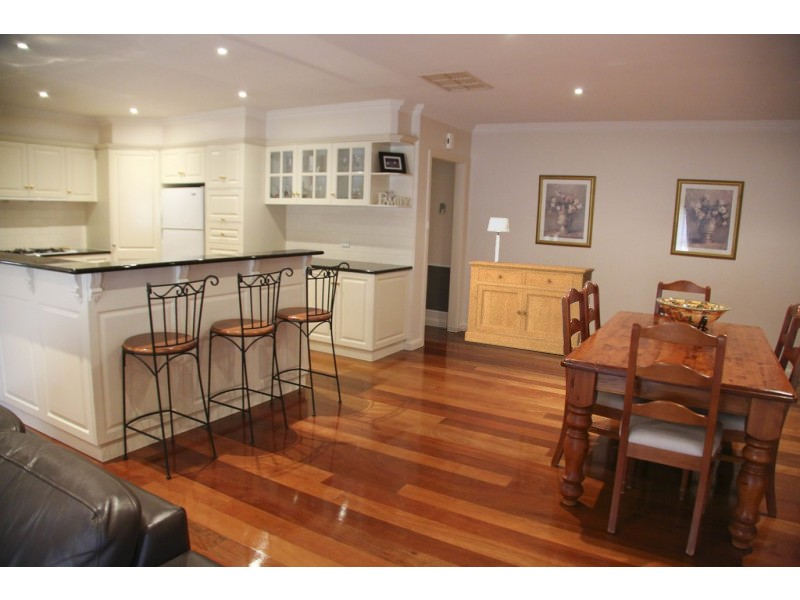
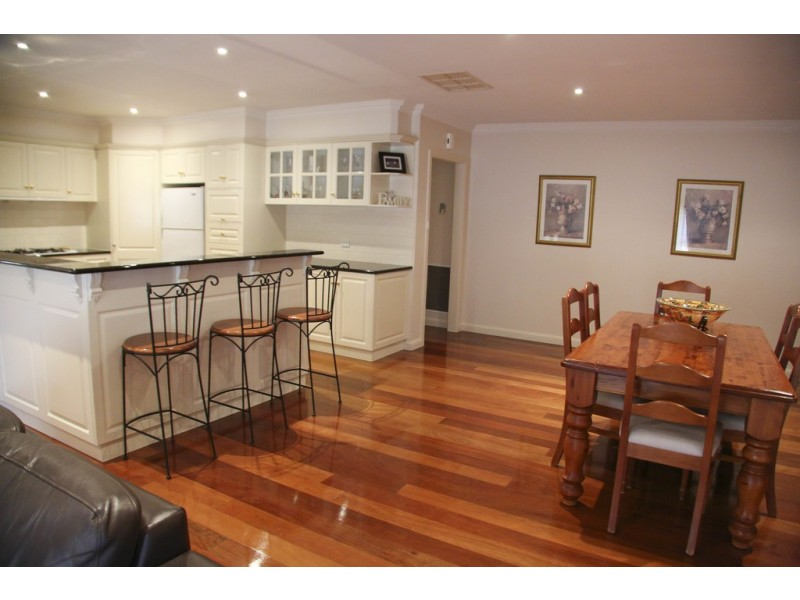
- sideboard (527, 305)
- table lamp (497, 240)
